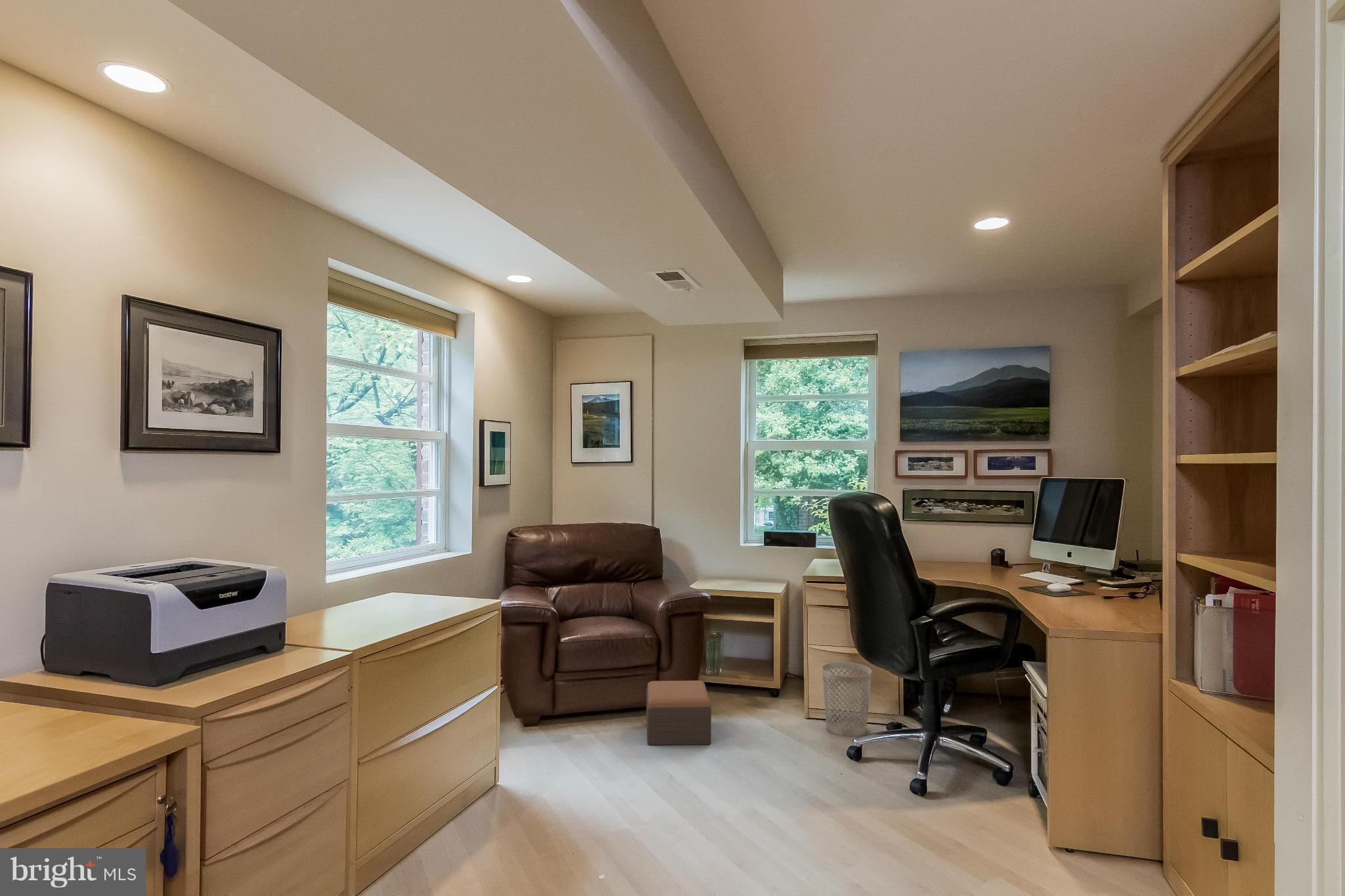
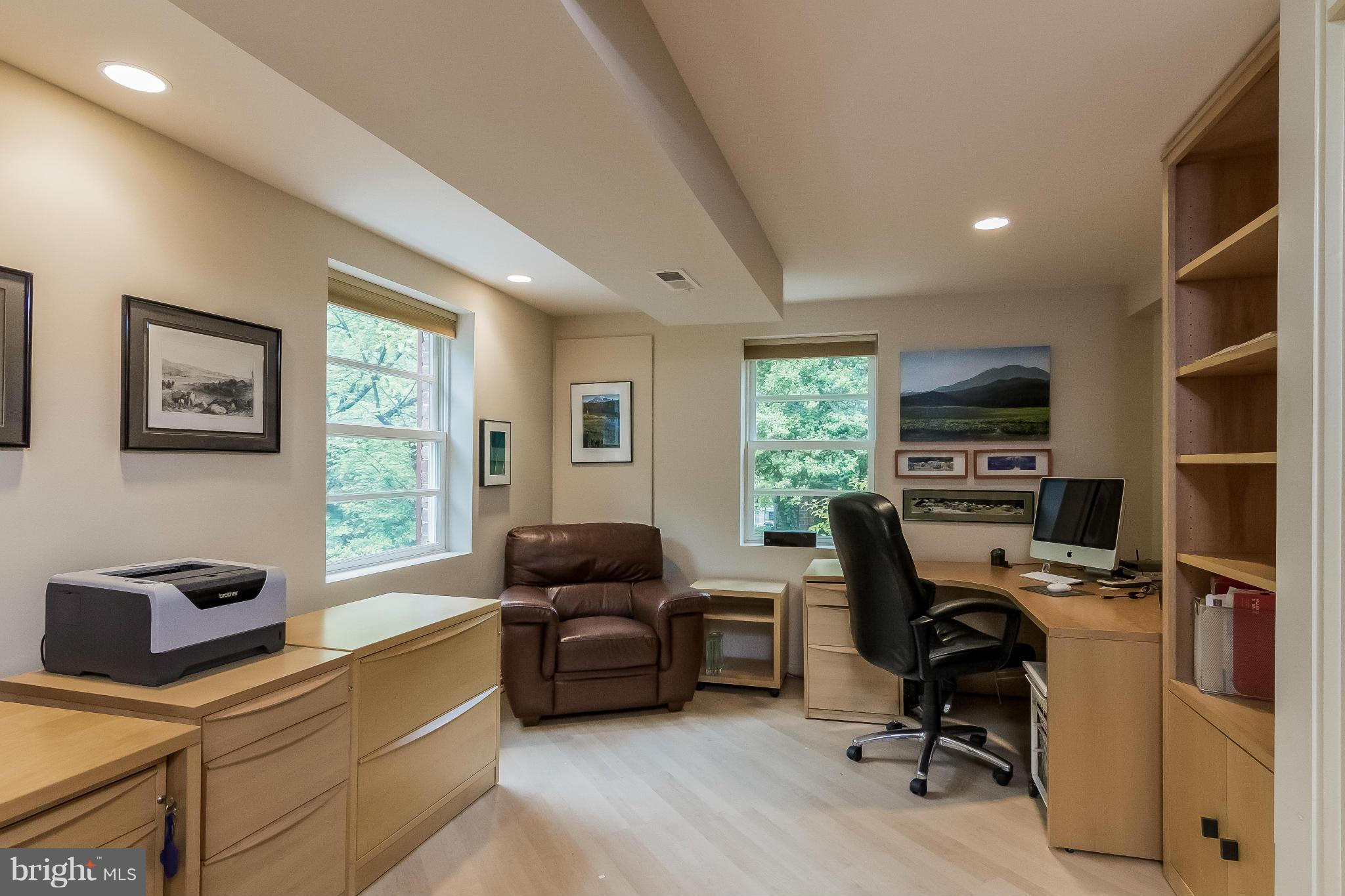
- footstool (677, 710)
- wastebasket (846, 698)
